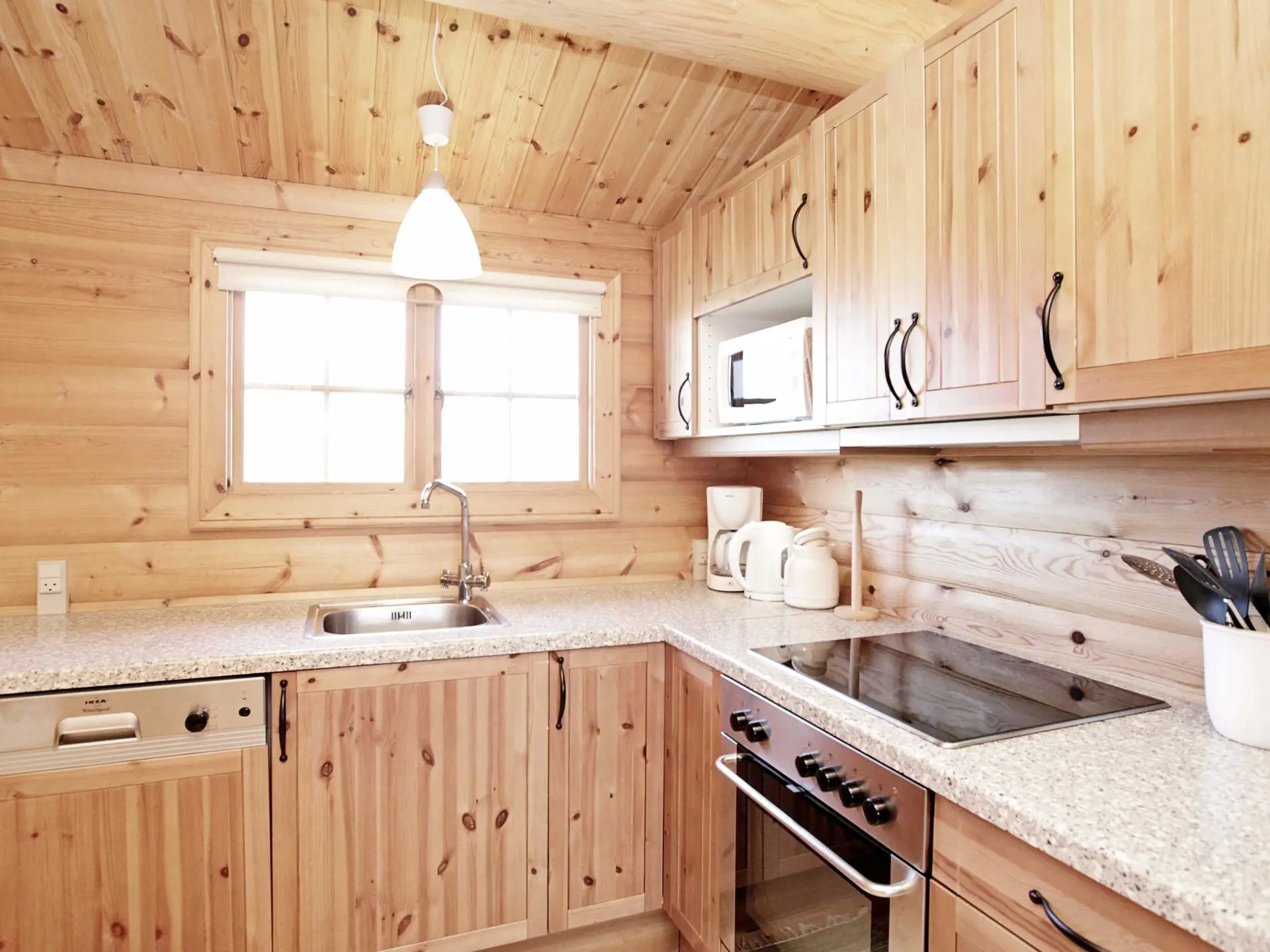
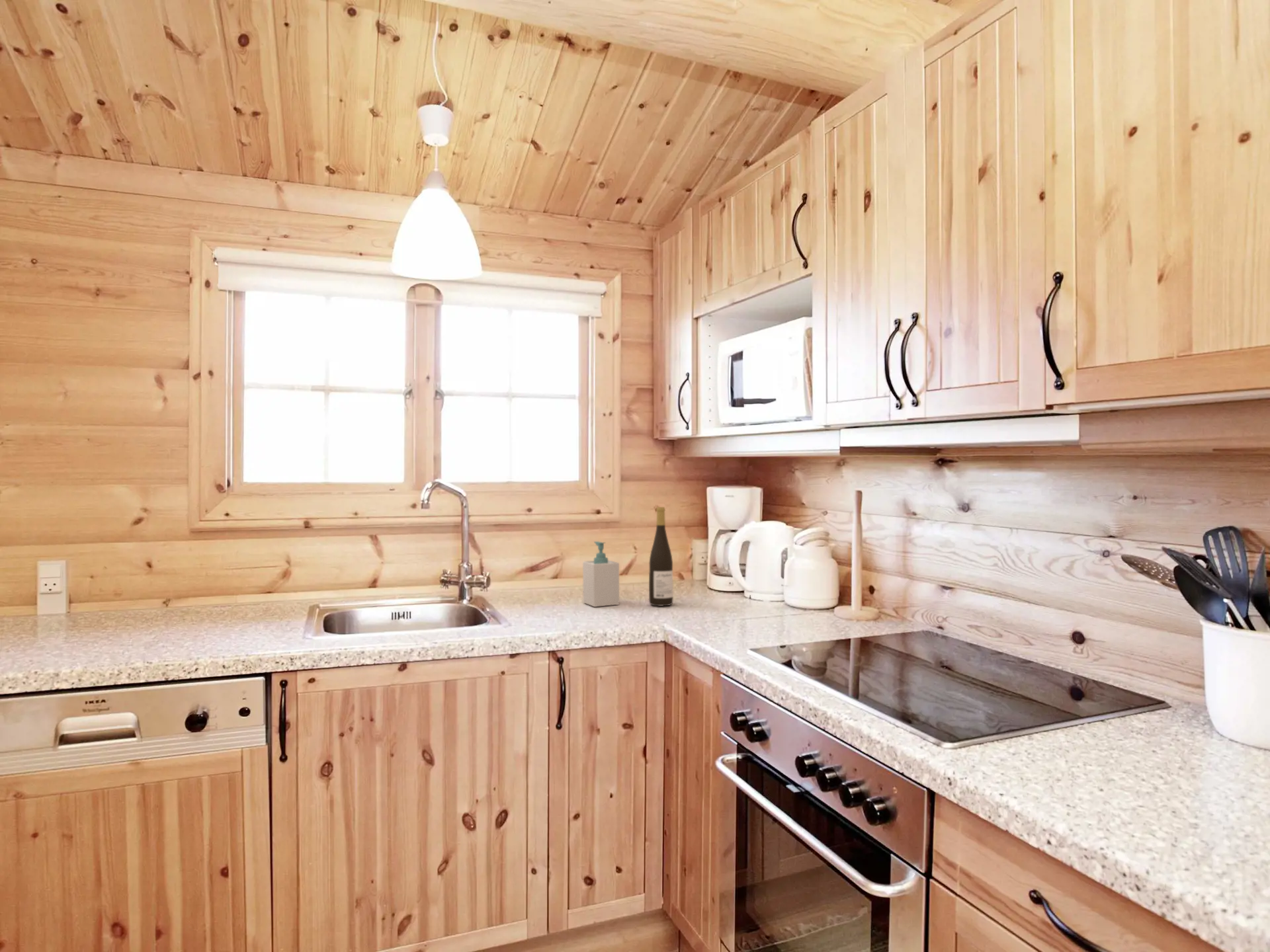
+ wine bottle (661, 555)
+ soap bottle (601, 573)
